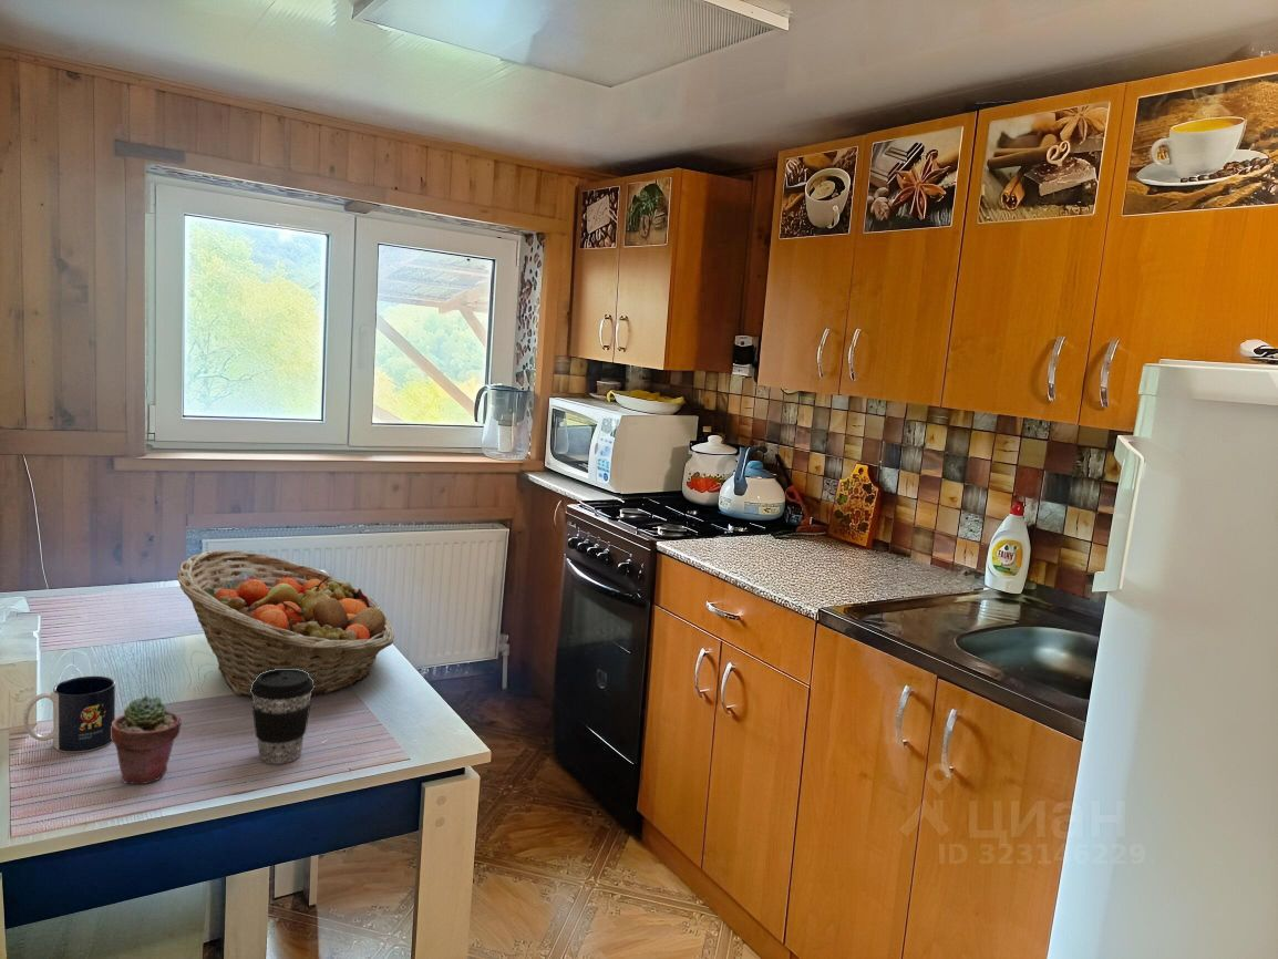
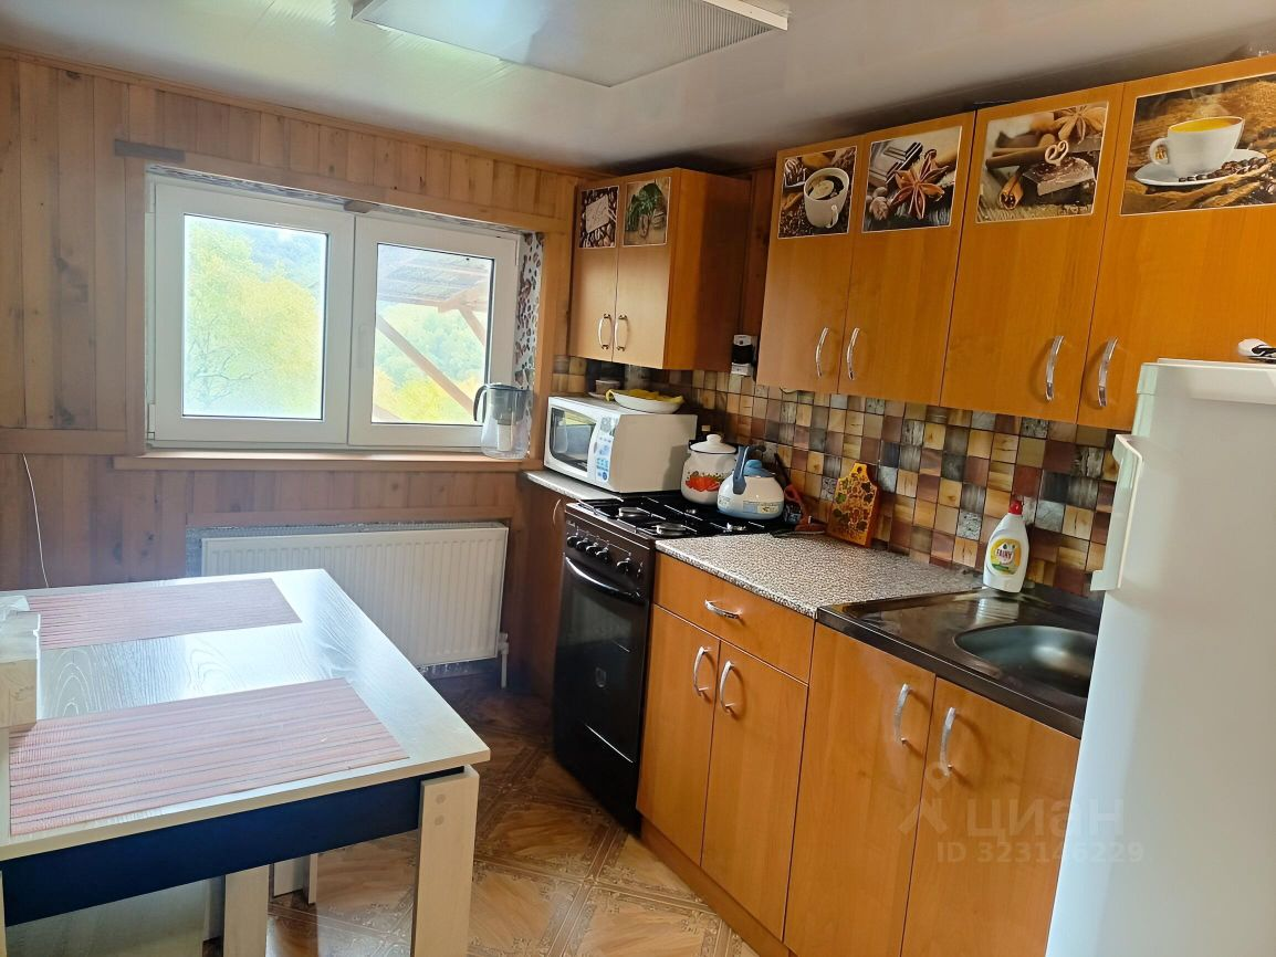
- fruit basket (289, 616)
- mug (70, 714)
- coffee cup (281, 715)
- potted succulent (145, 736)
